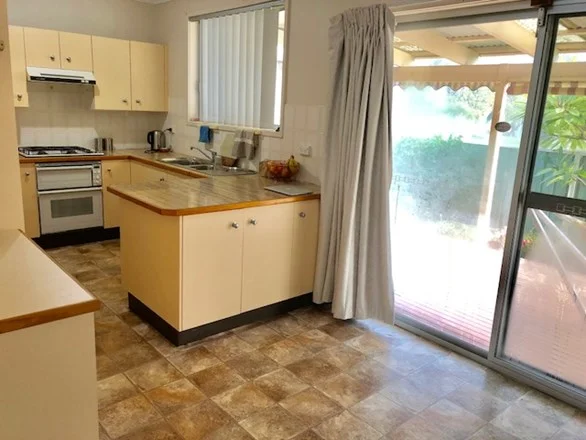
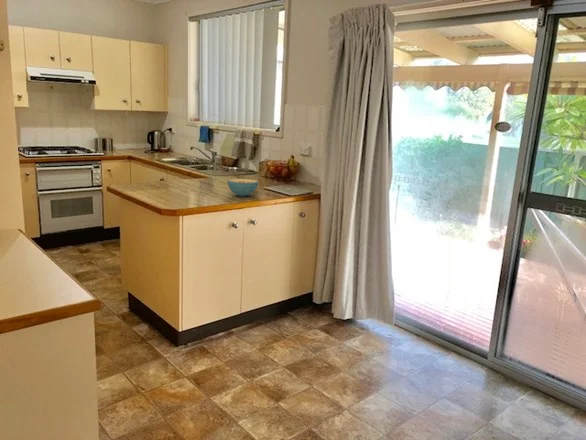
+ cereal bowl (242, 188)
